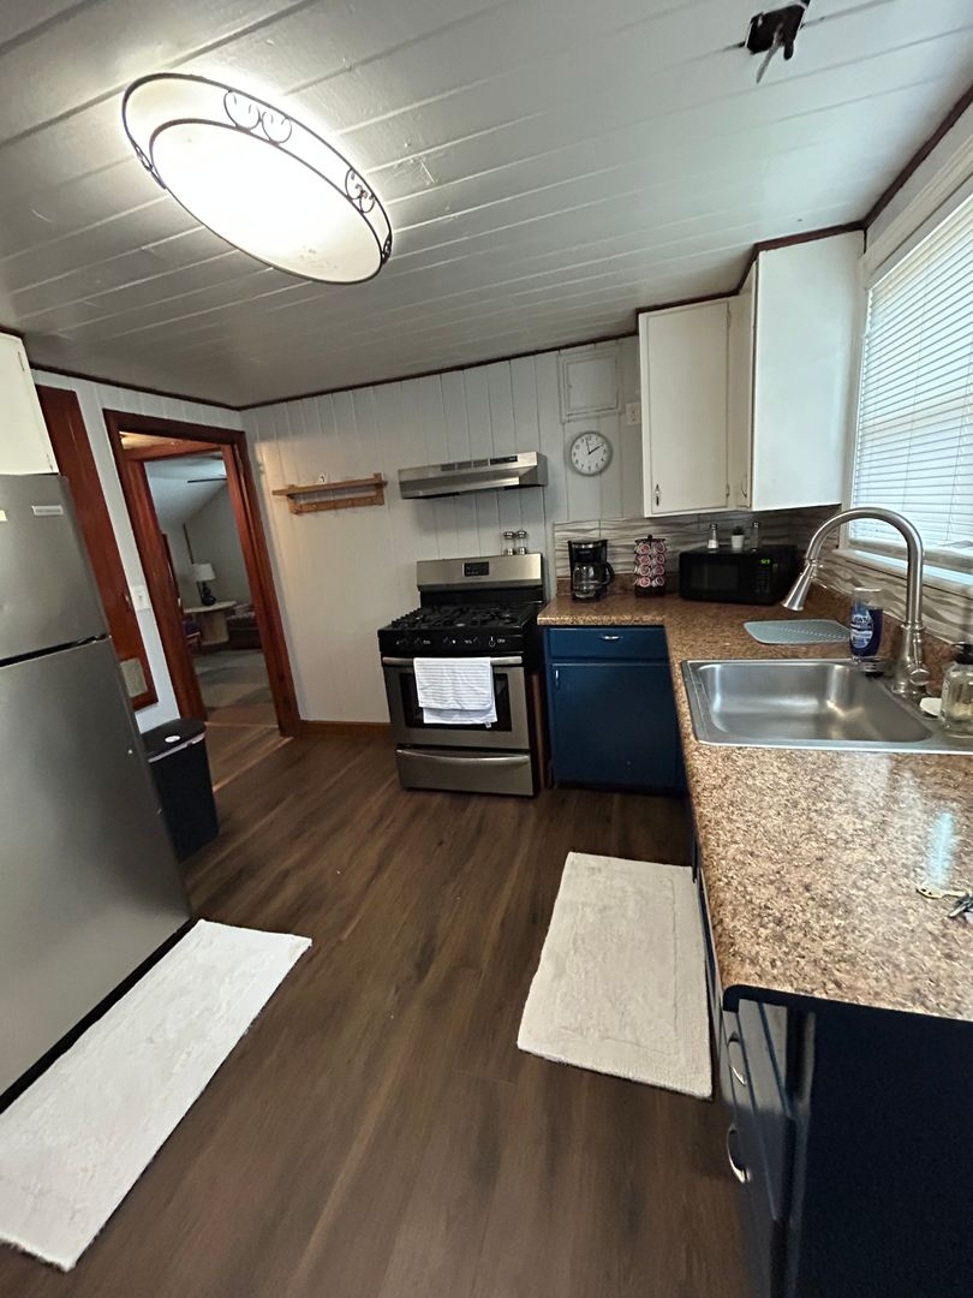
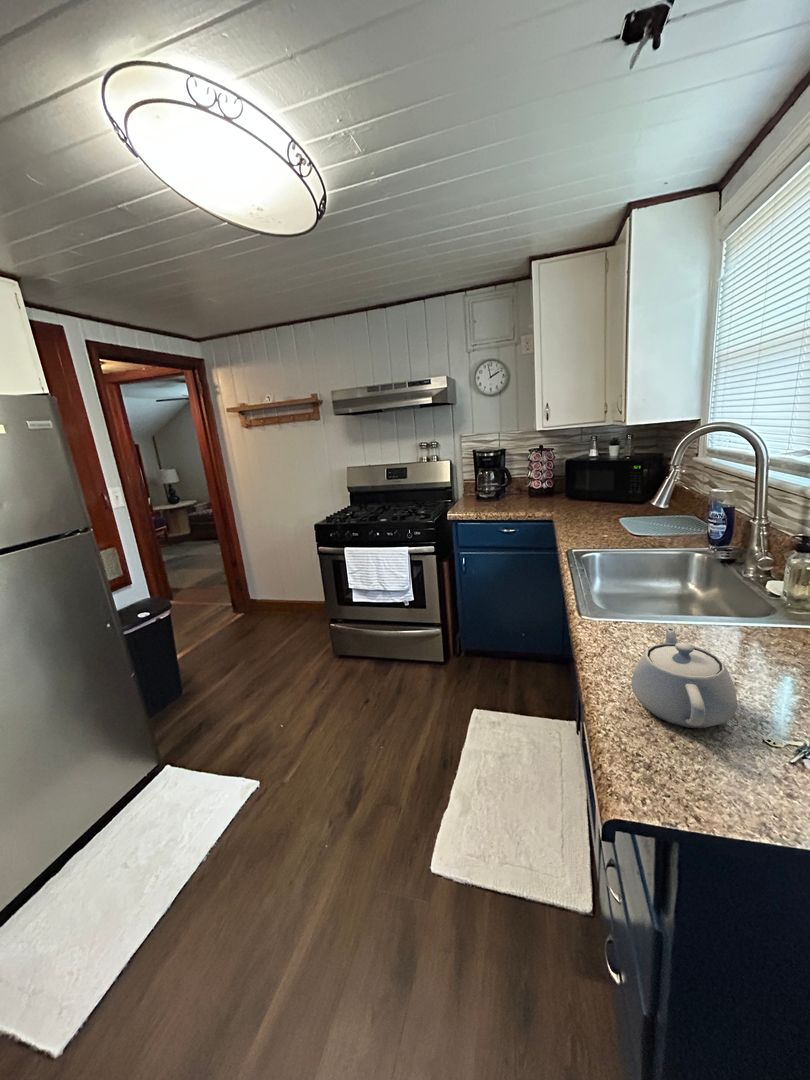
+ teapot (679, 675)
